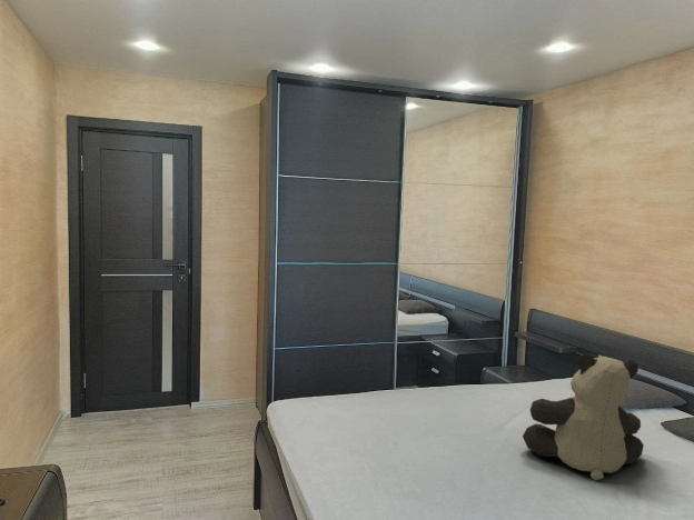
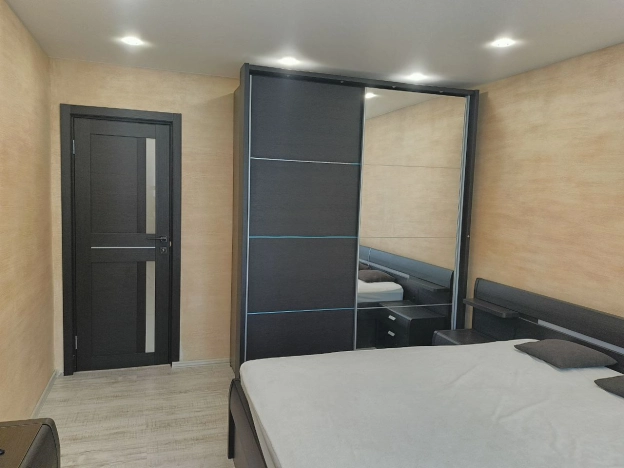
- teddy bear (589, 407)
